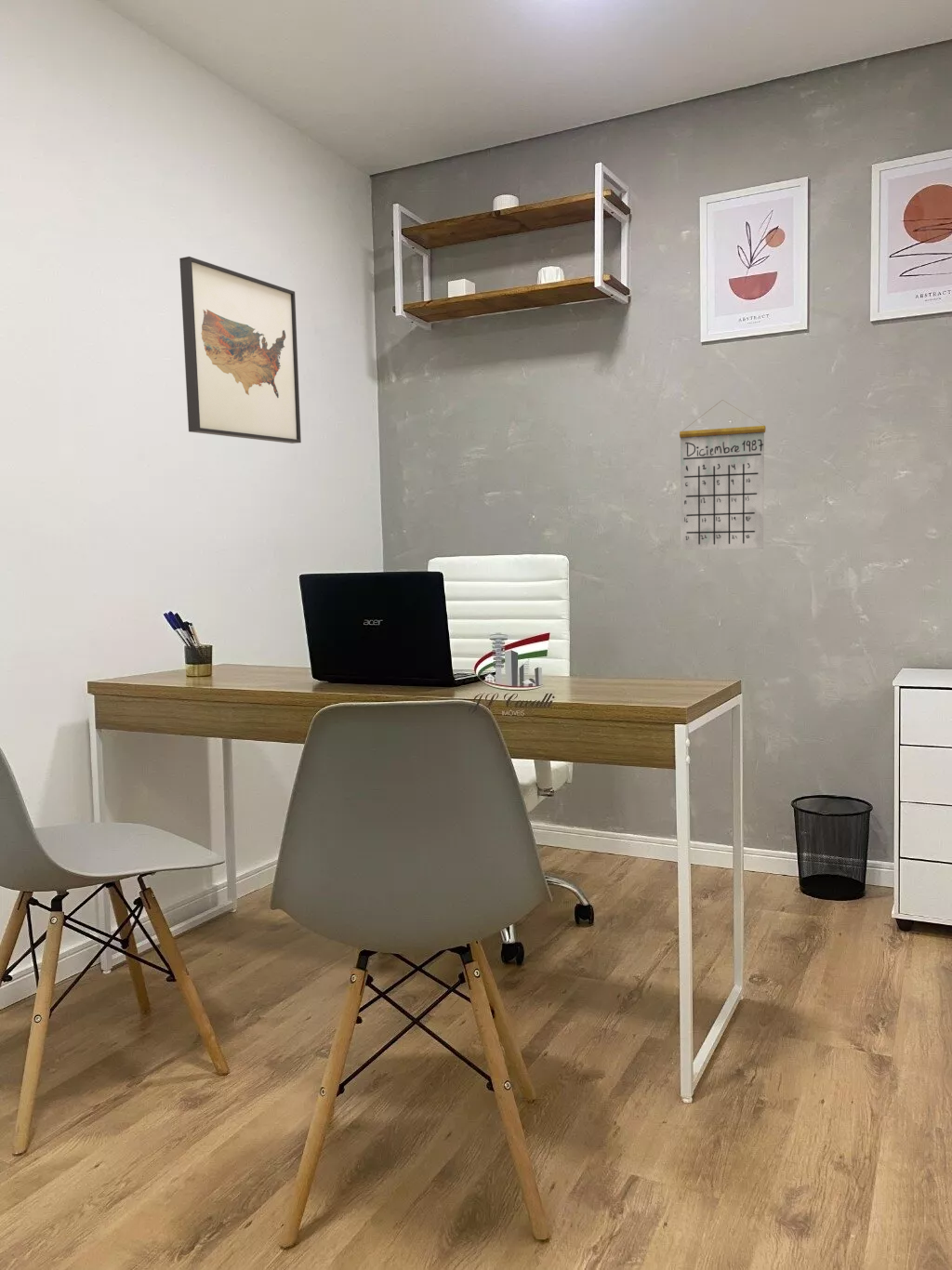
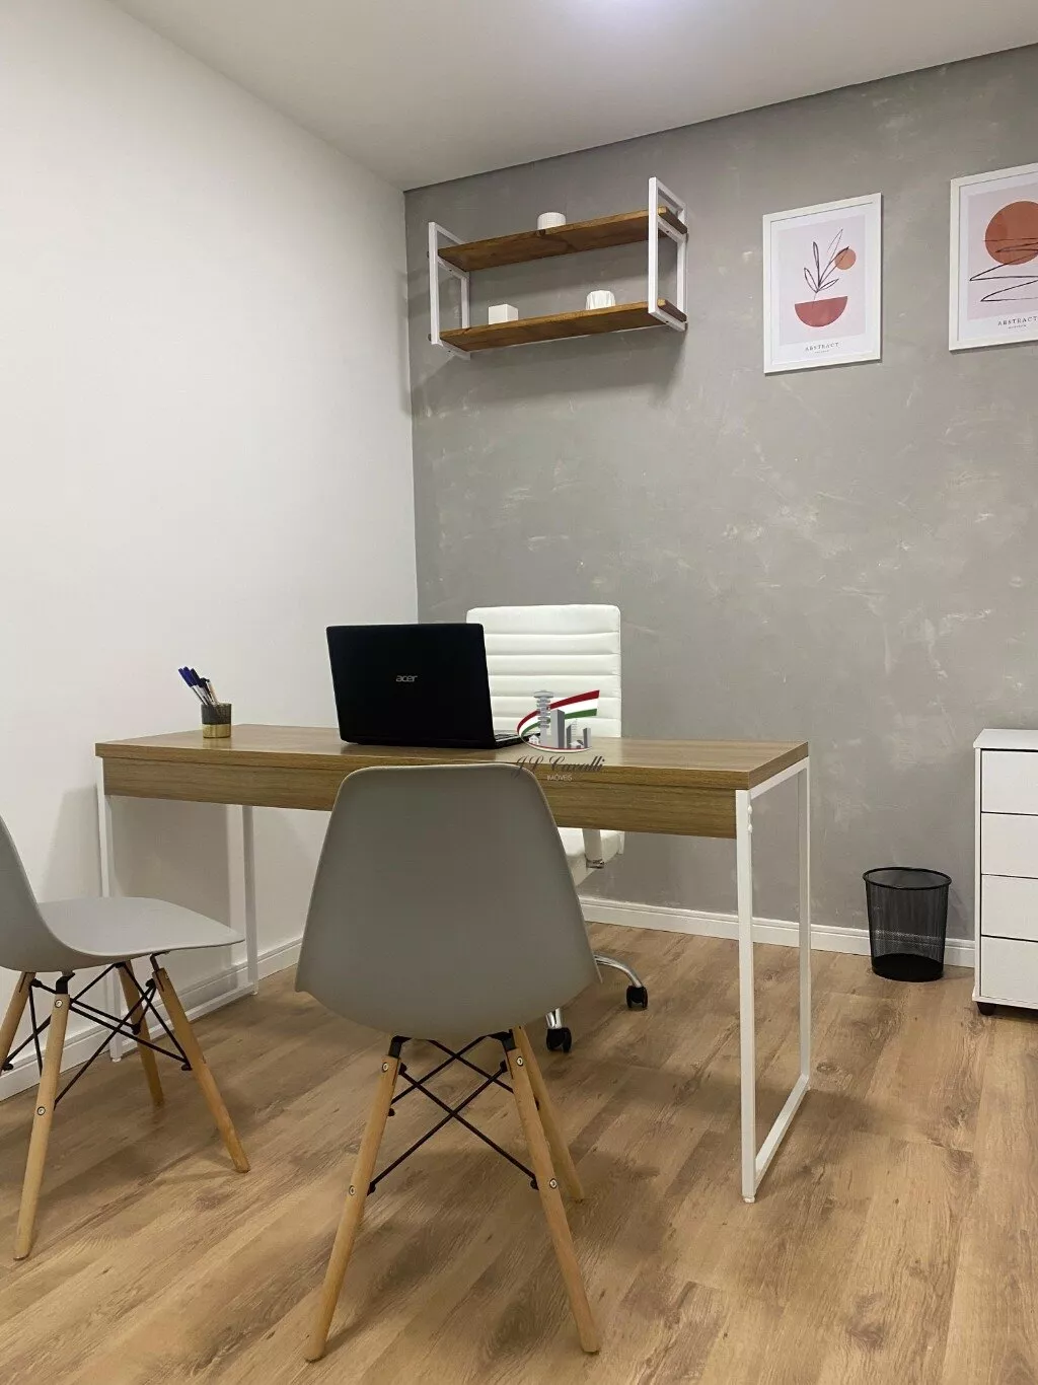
- calendar (721, 474)
- wall art (245, 357)
